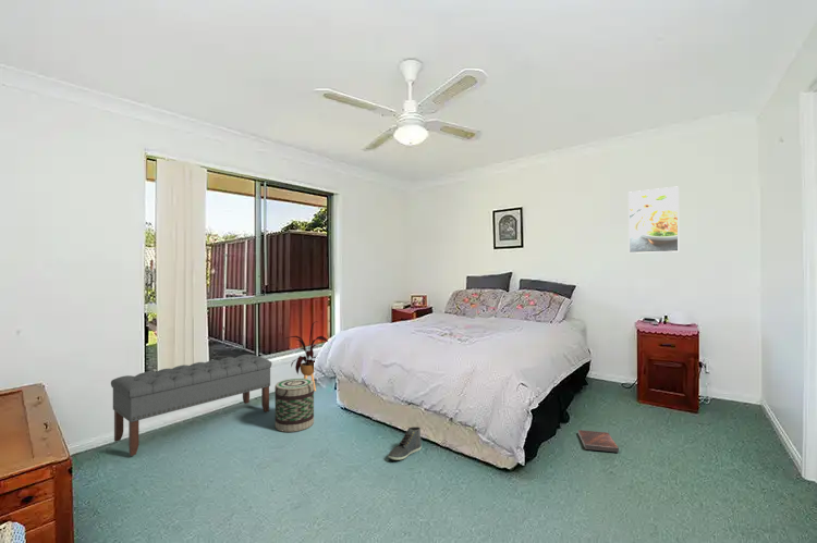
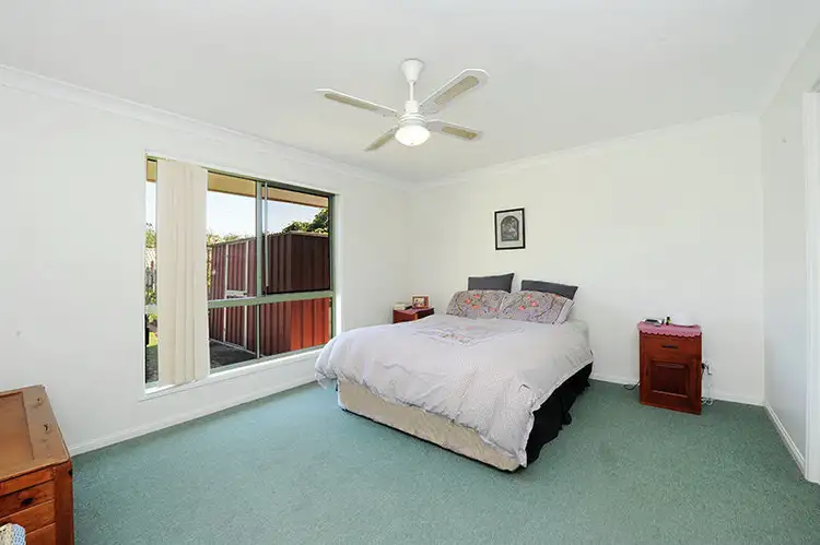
- house plant (305, 357)
- bench (198, 395)
- basket (295, 403)
- book (597, 440)
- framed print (653, 221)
- sneaker (404, 442)
